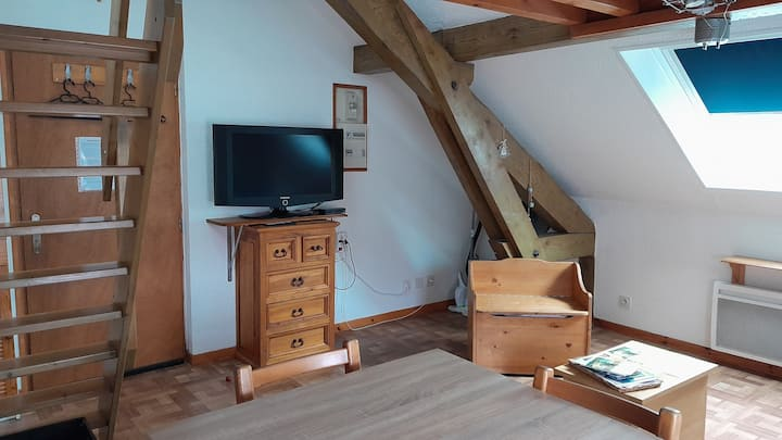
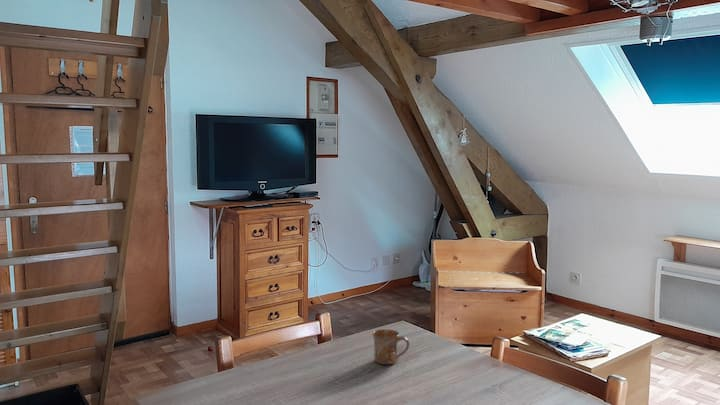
+ mug (390, 347)
